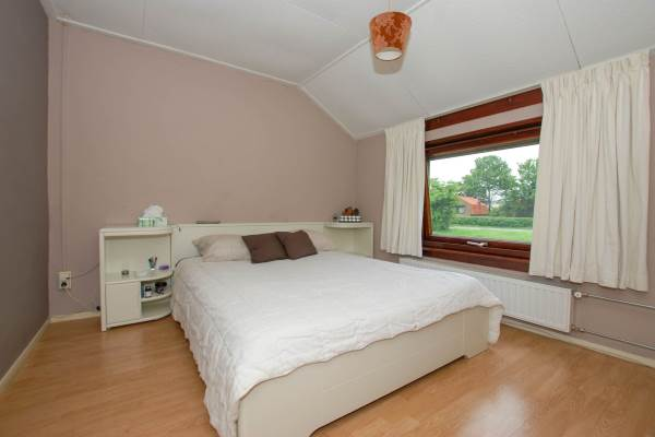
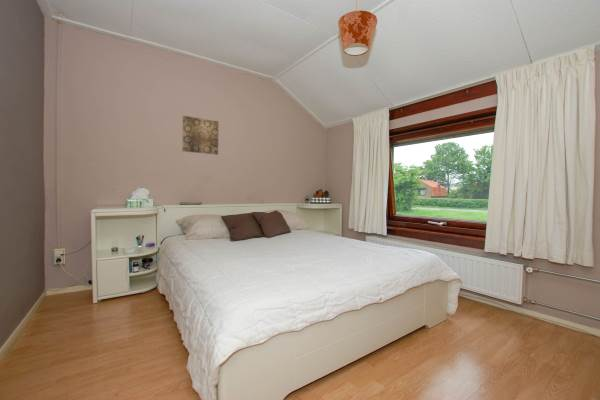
+ wall art (201, 135)
